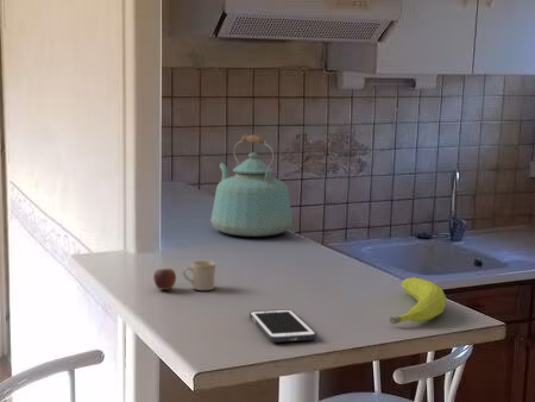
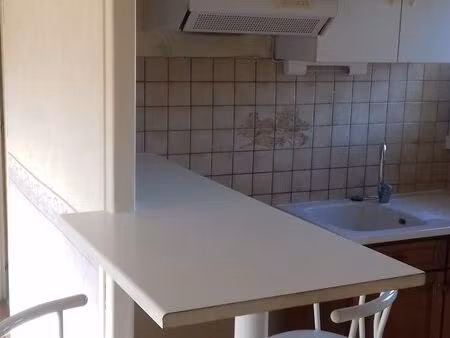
- mug (184, 275)
- fruit (409, 294)
- cell phone (281, 325)
- kettle (247, 182)
